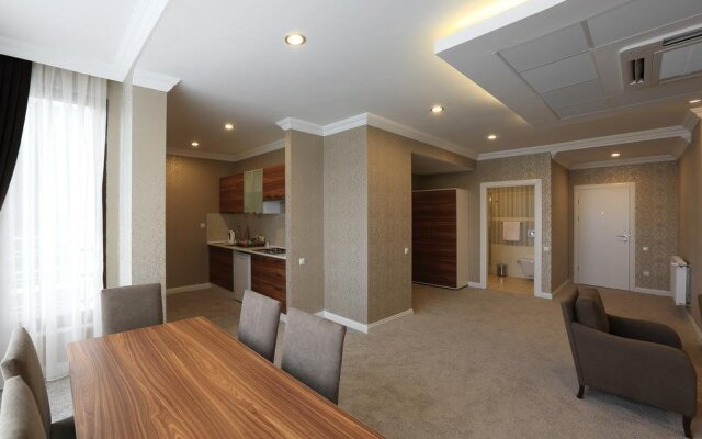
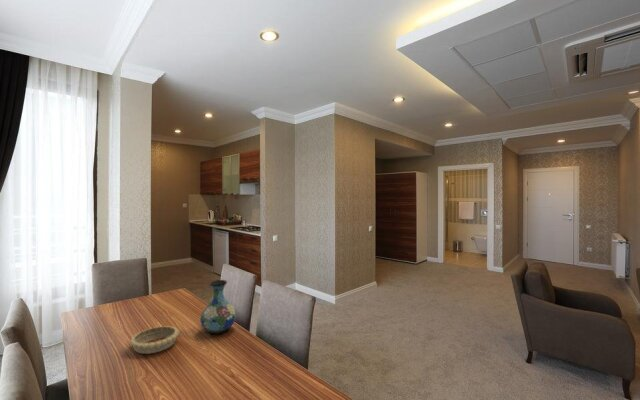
+ vase (218, 305)
+ decorative bowl (155, 338)
